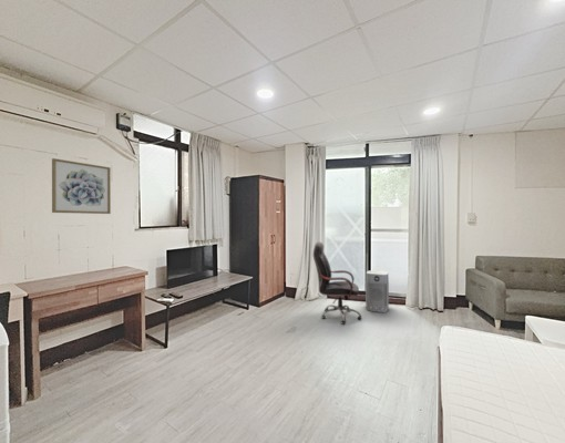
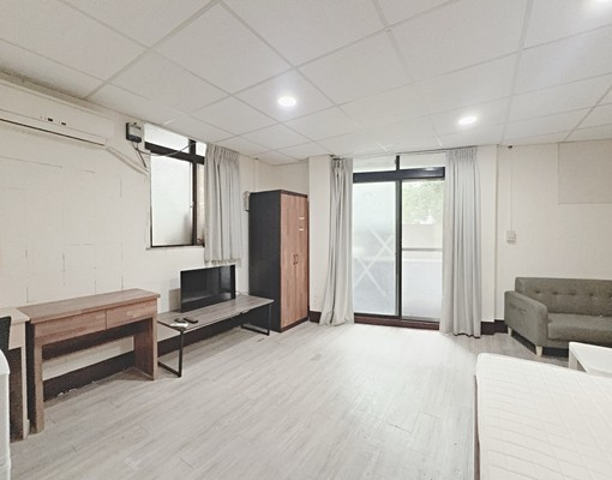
- wall art (83, 188)
- office chair (337, 279)
- air purifier (377, 290)
